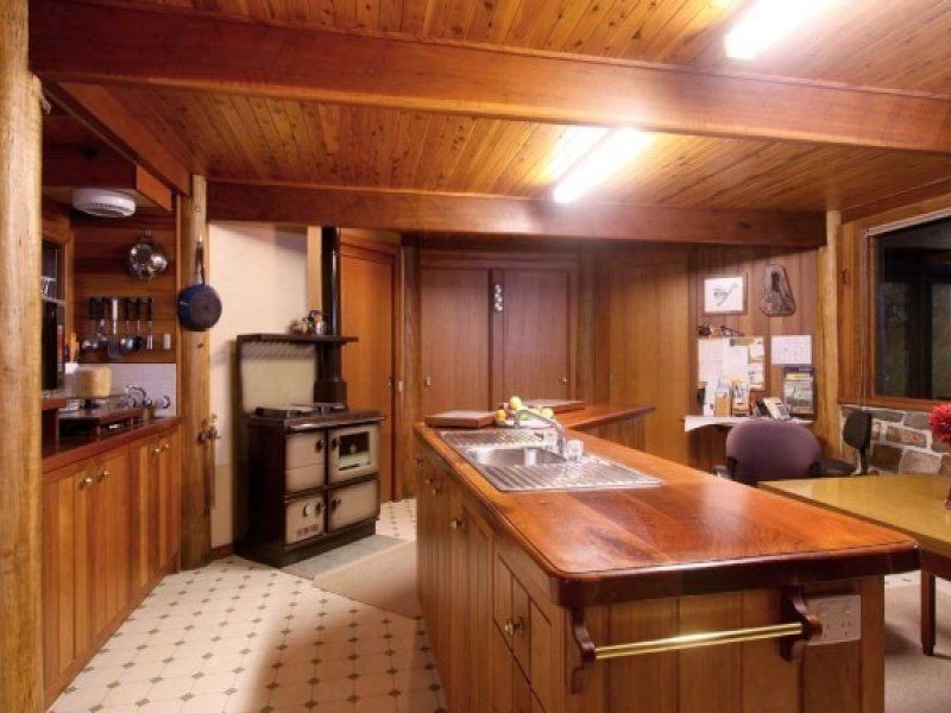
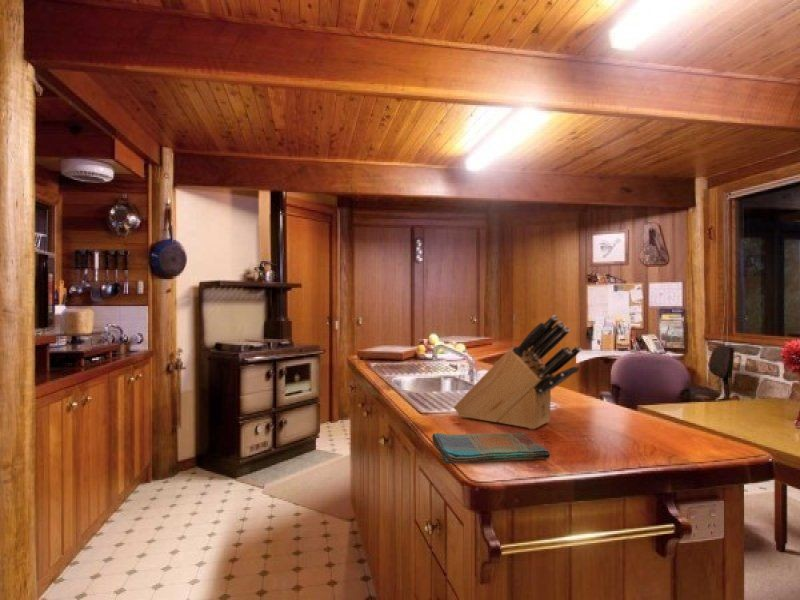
+ dish towel (487, 445)
+ knife block (515, 368)
